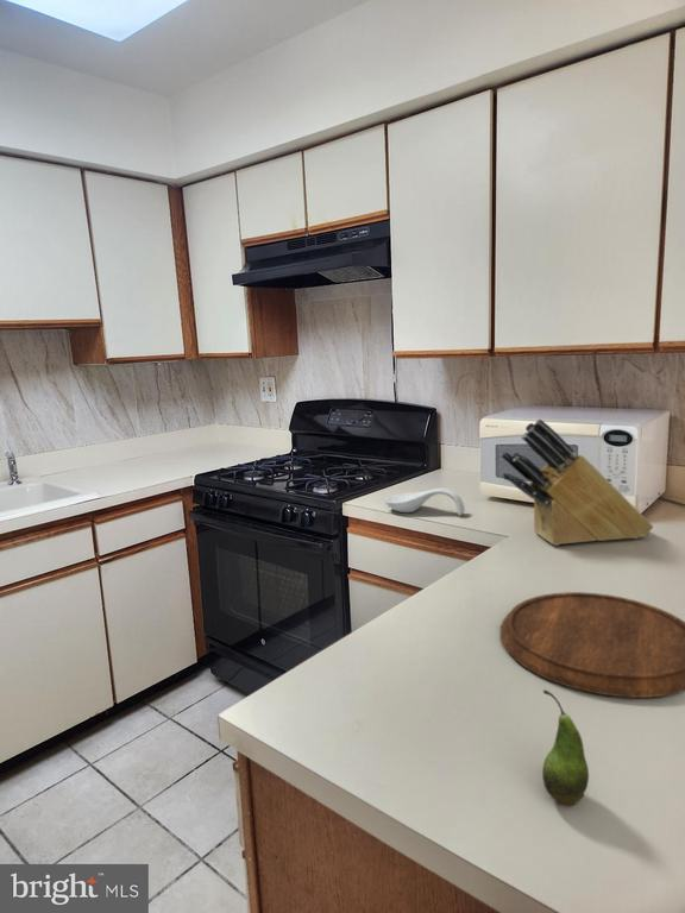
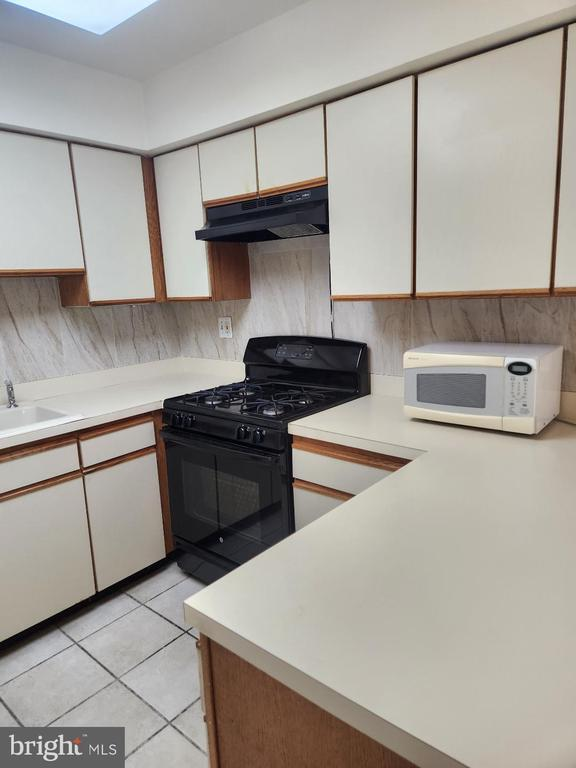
- spoon rest (423, 499)
- knife block (574, 477)
- fruit (565, 748)
- cutting board (598, 635)
